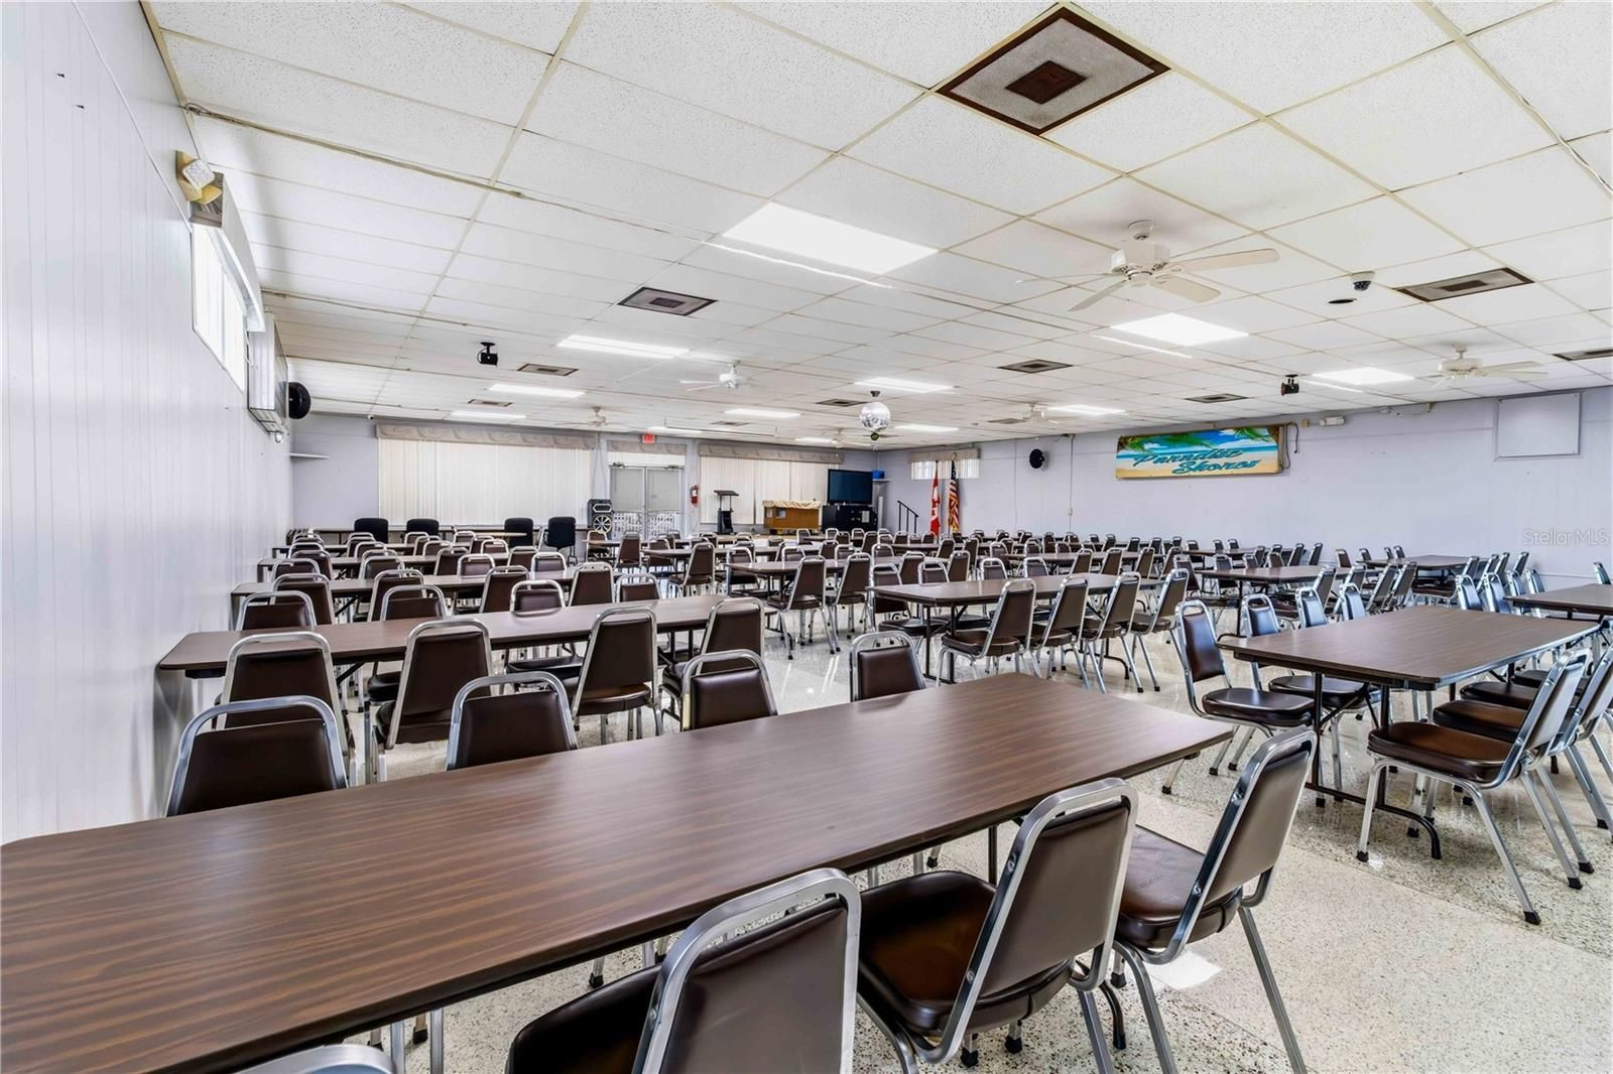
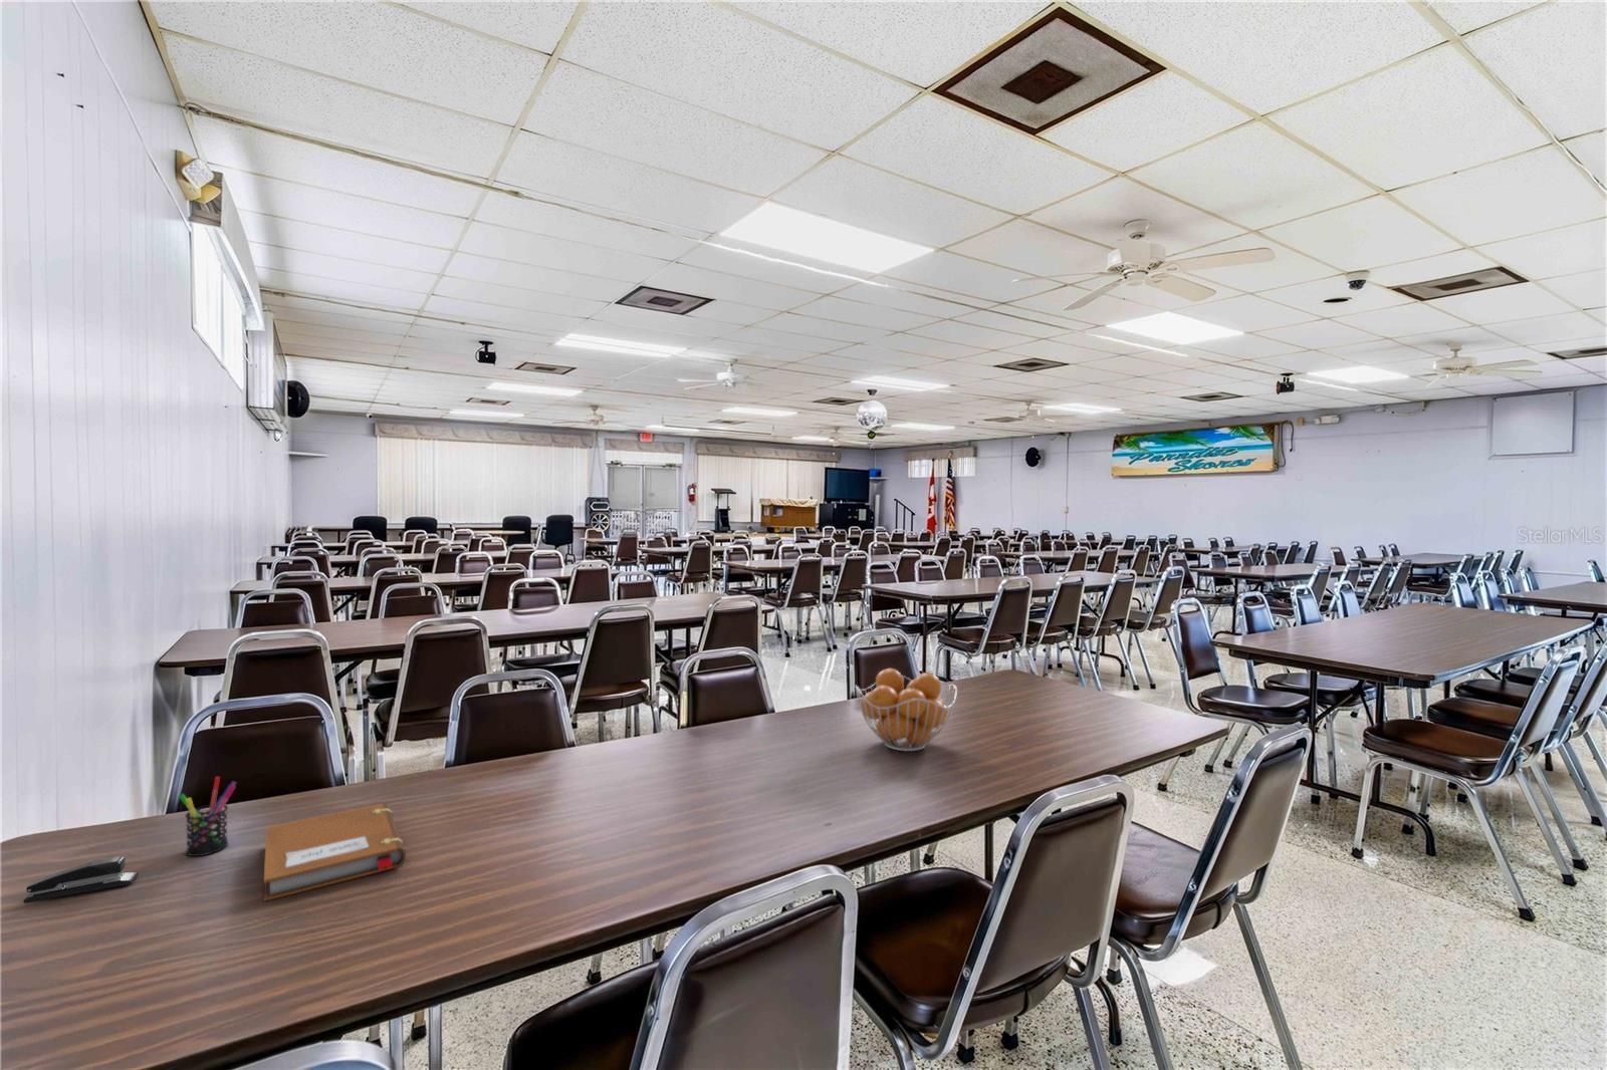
+ fruit basket (904, 708)
+ notebook (335, 847)
+ pen holder (204, 814)
+ stapler (82, 877)
